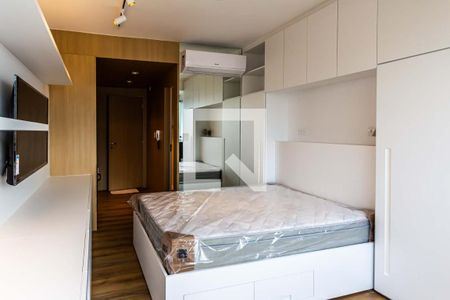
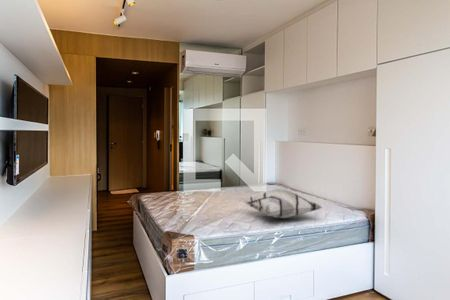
+ decorative pillow (280, 203)
